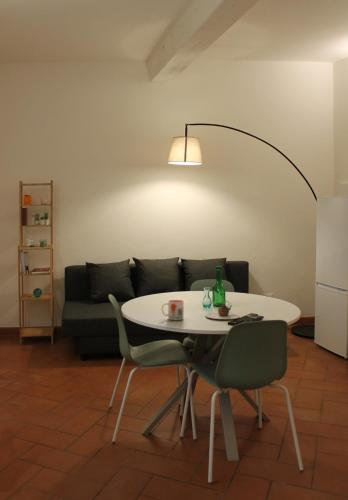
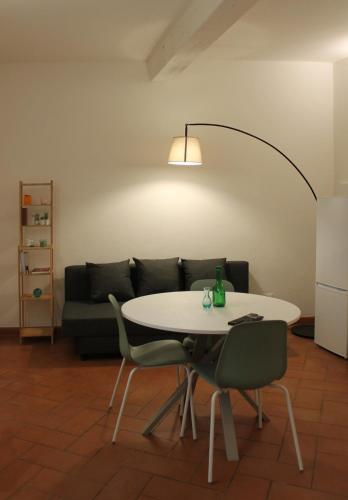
- teapot (222, 308)
- mug (172, 309)
